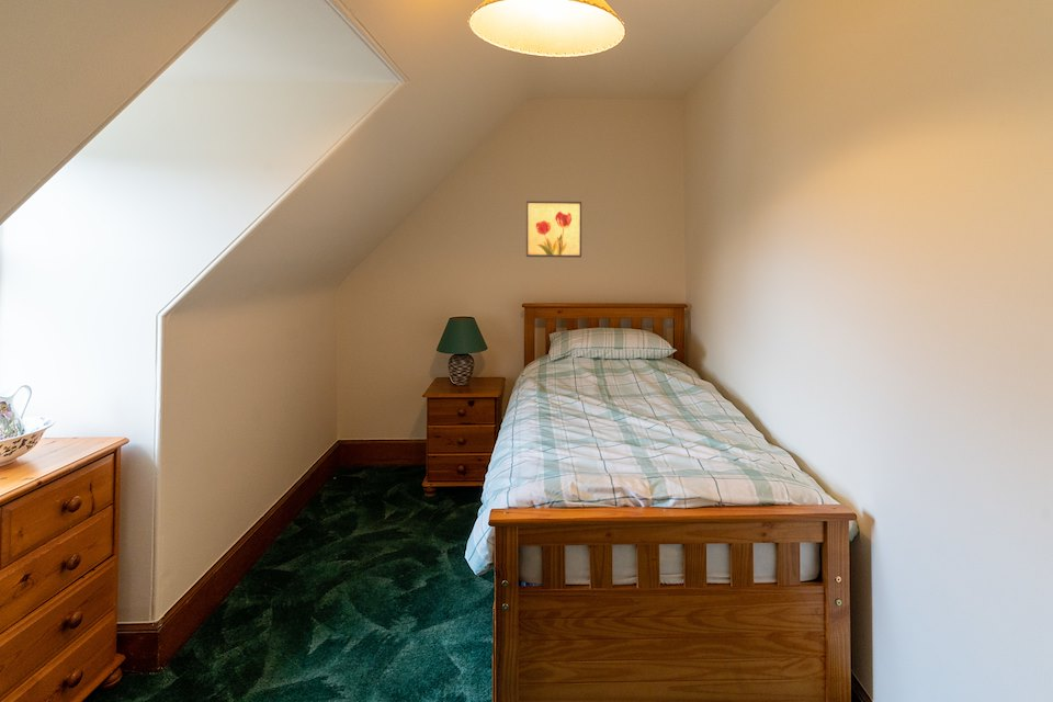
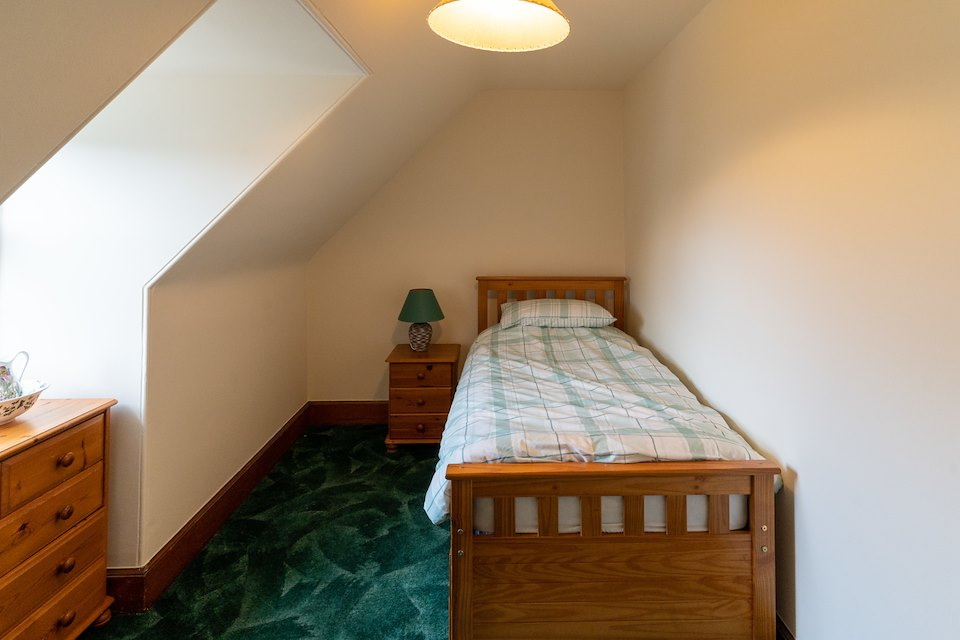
- wall art (553, 229)
